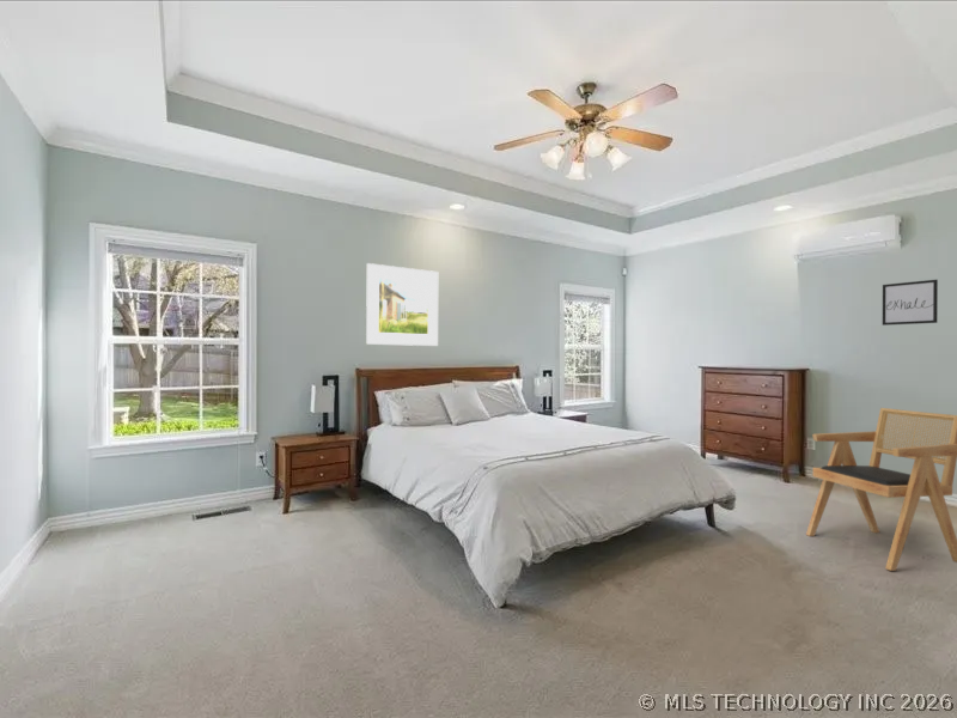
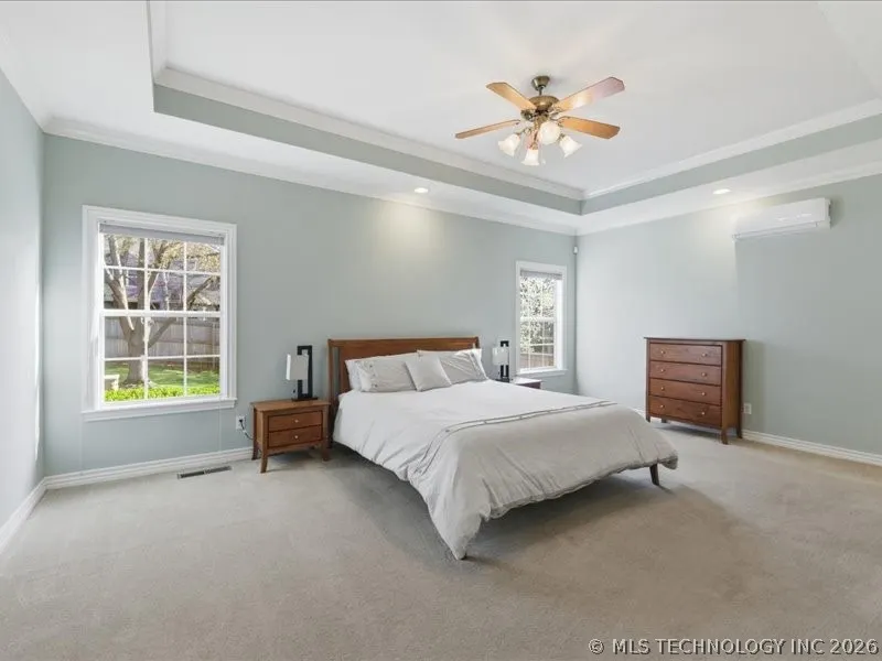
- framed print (403, 306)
- armchair (883, 480)
- wall art (908, 303)
